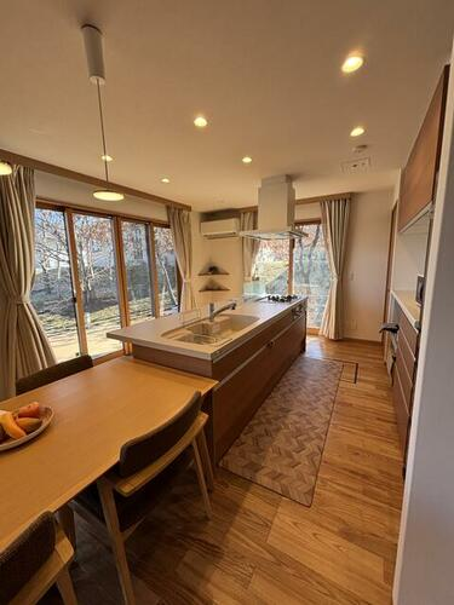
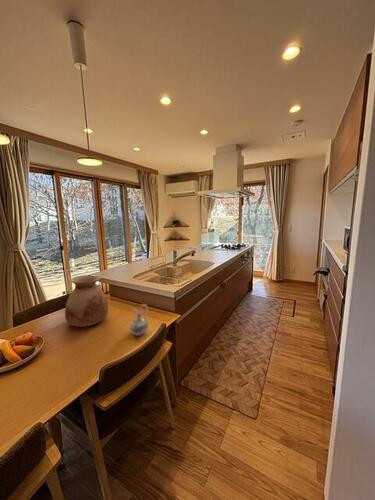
+ ceramic pitcher (138, 318)
+ vase (86, 299)
